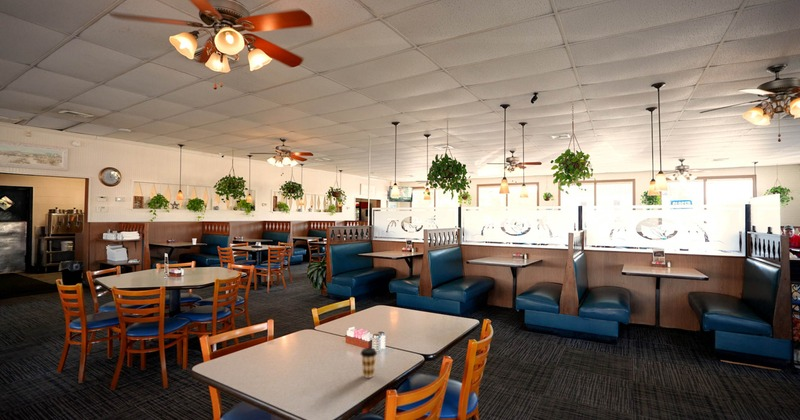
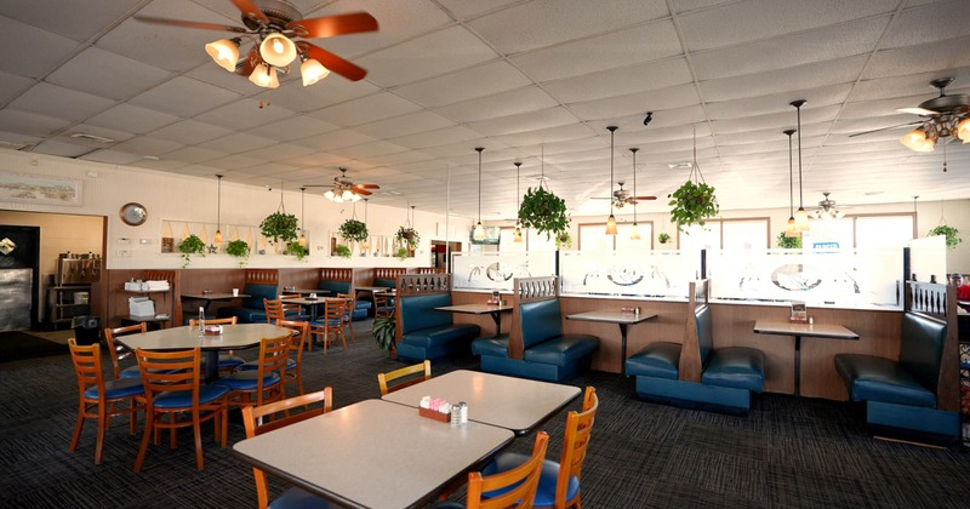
- coffee cup (368, 362)
